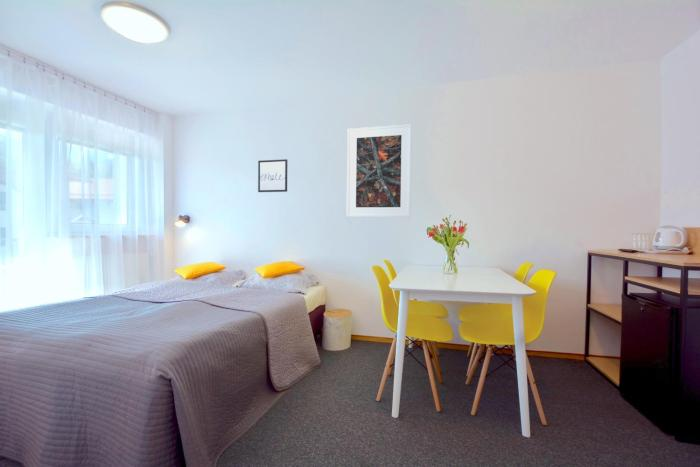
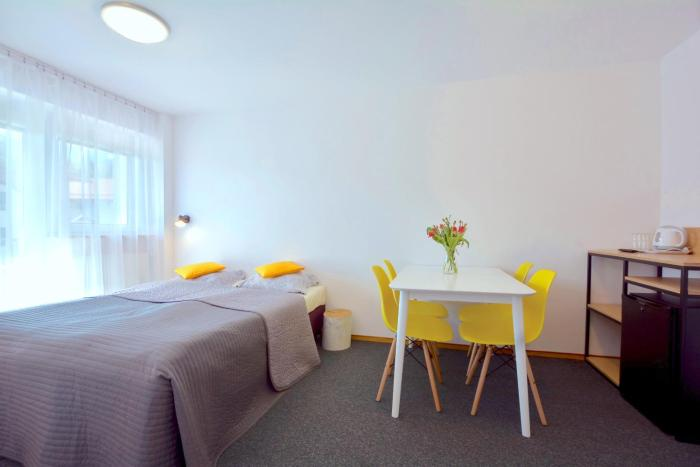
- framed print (378, 172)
- wall art (272, 176)
